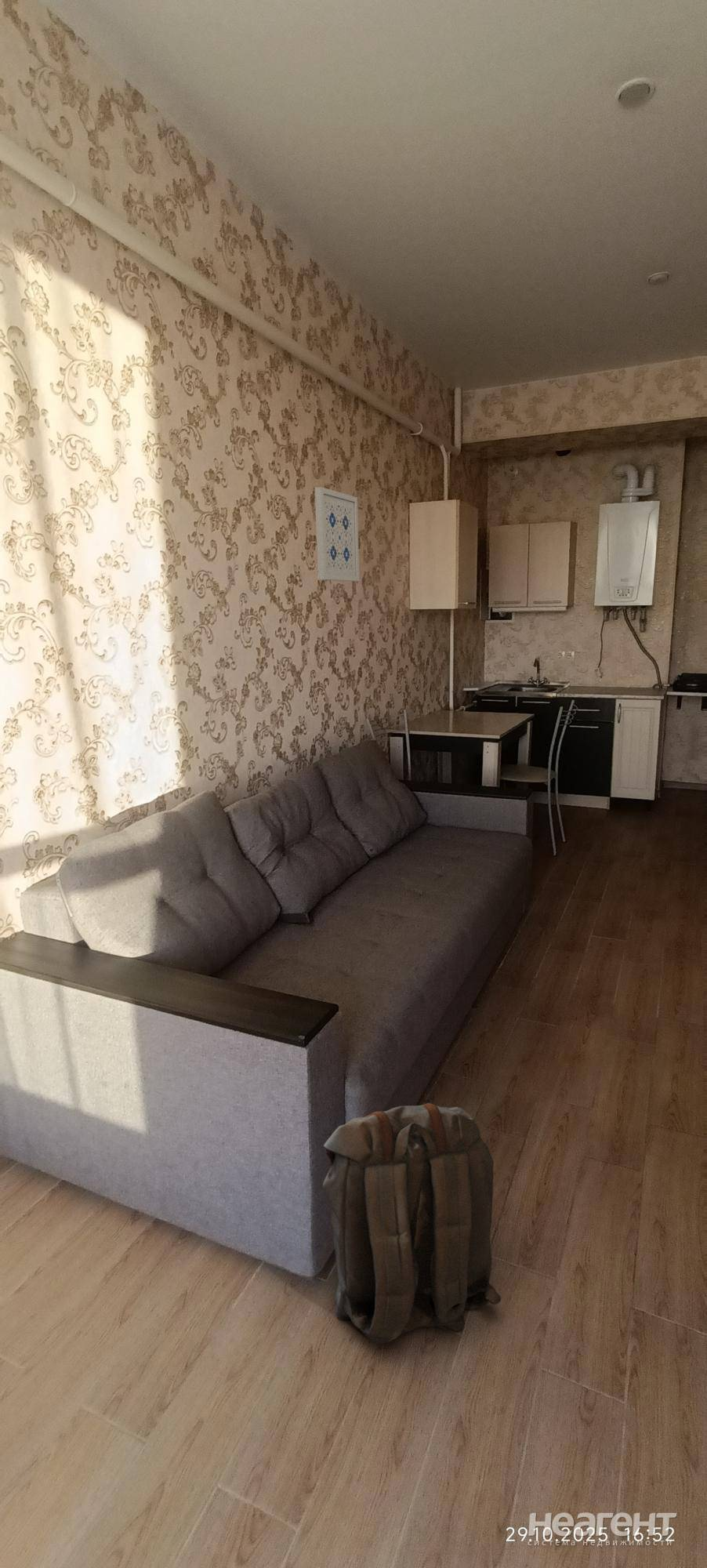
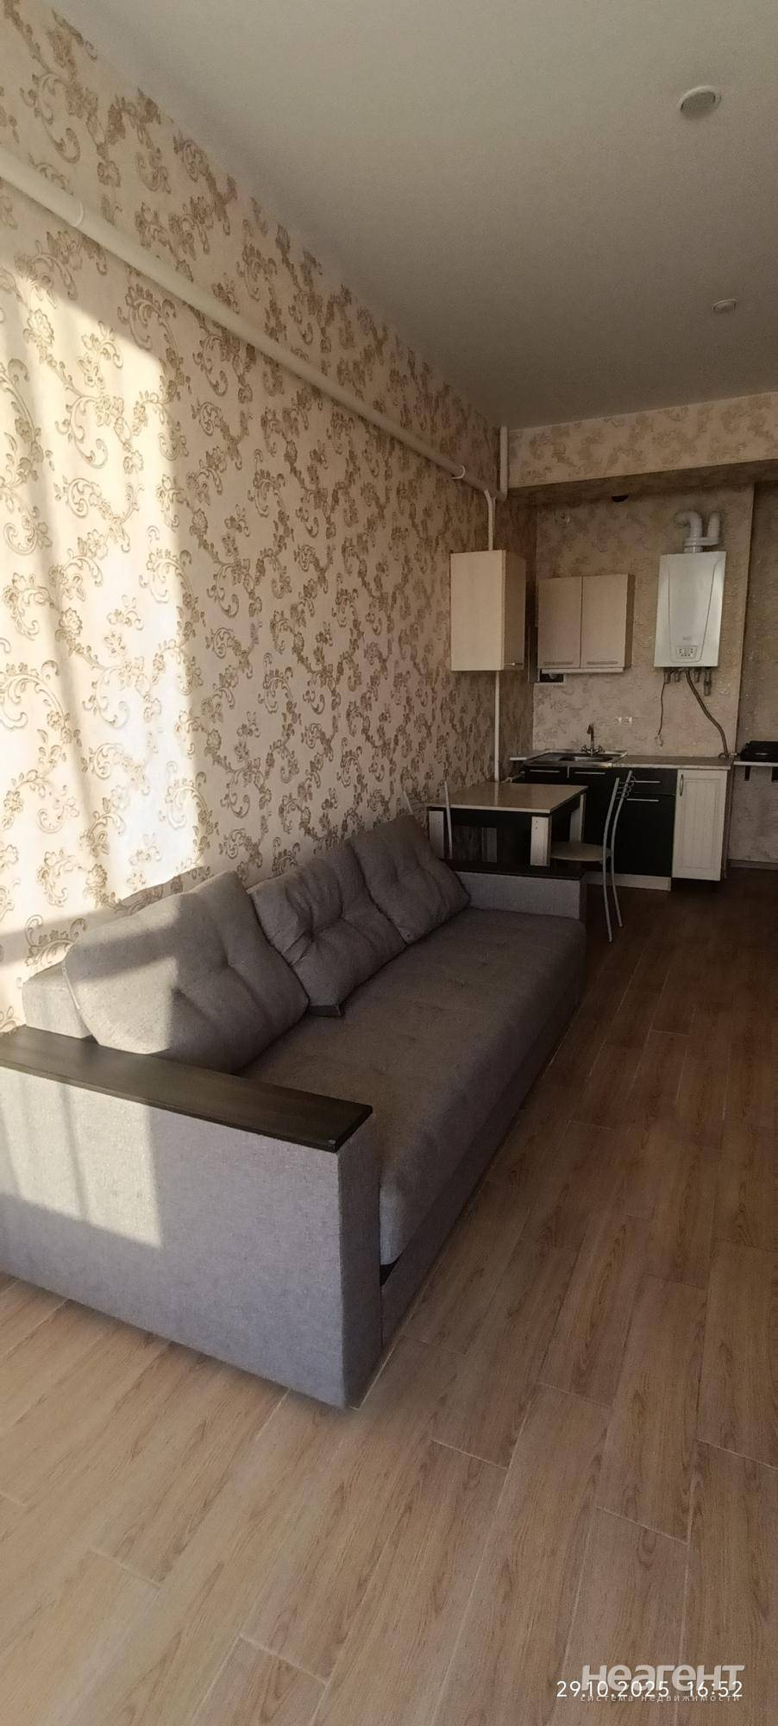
- backpack (412, 1208)
- wall art (338, 537)
